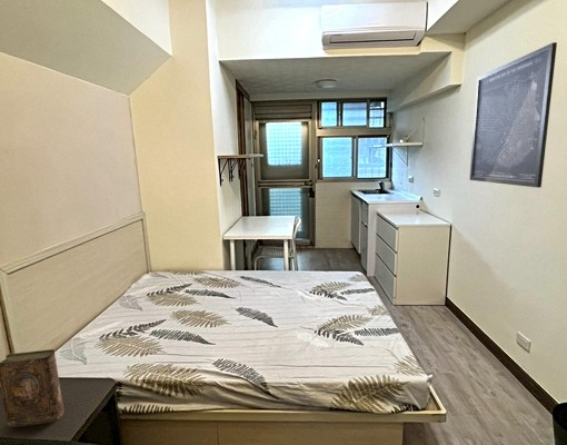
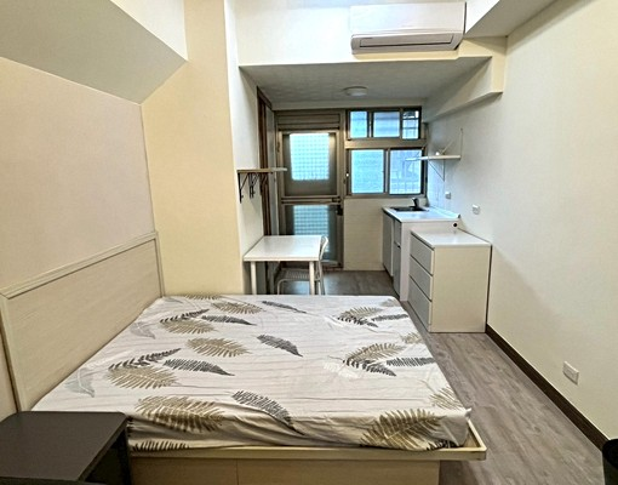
- book (32, 387)
- wall art (504, 125)
